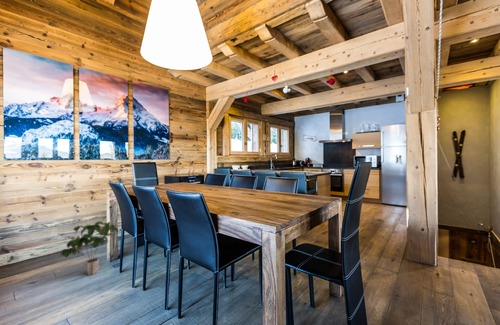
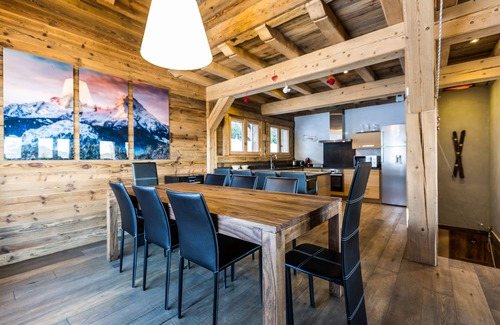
- potted plant (91, 247)
